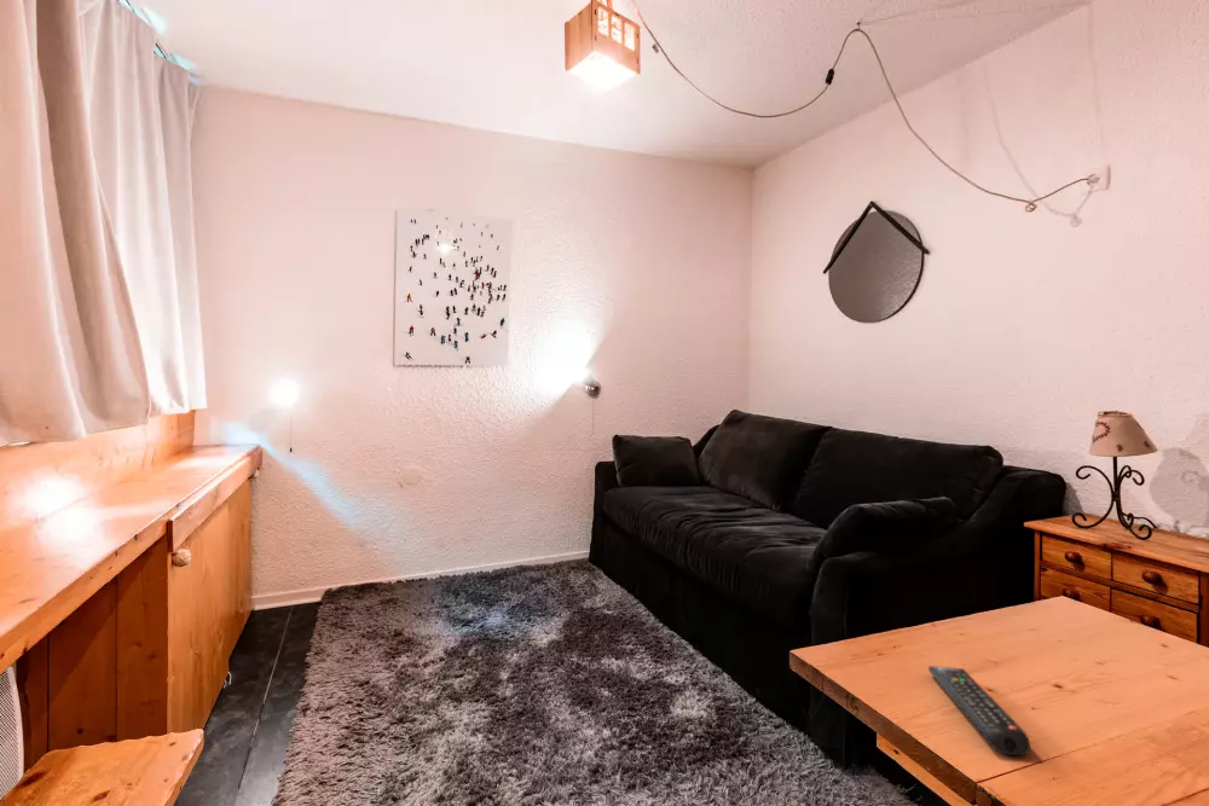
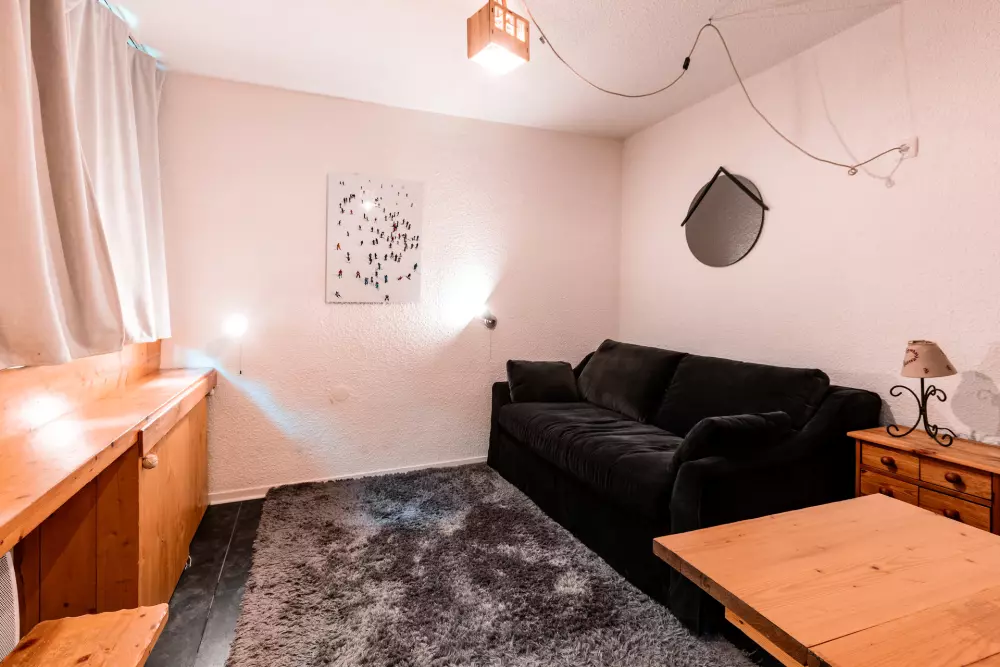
- remote control (972, 702)
